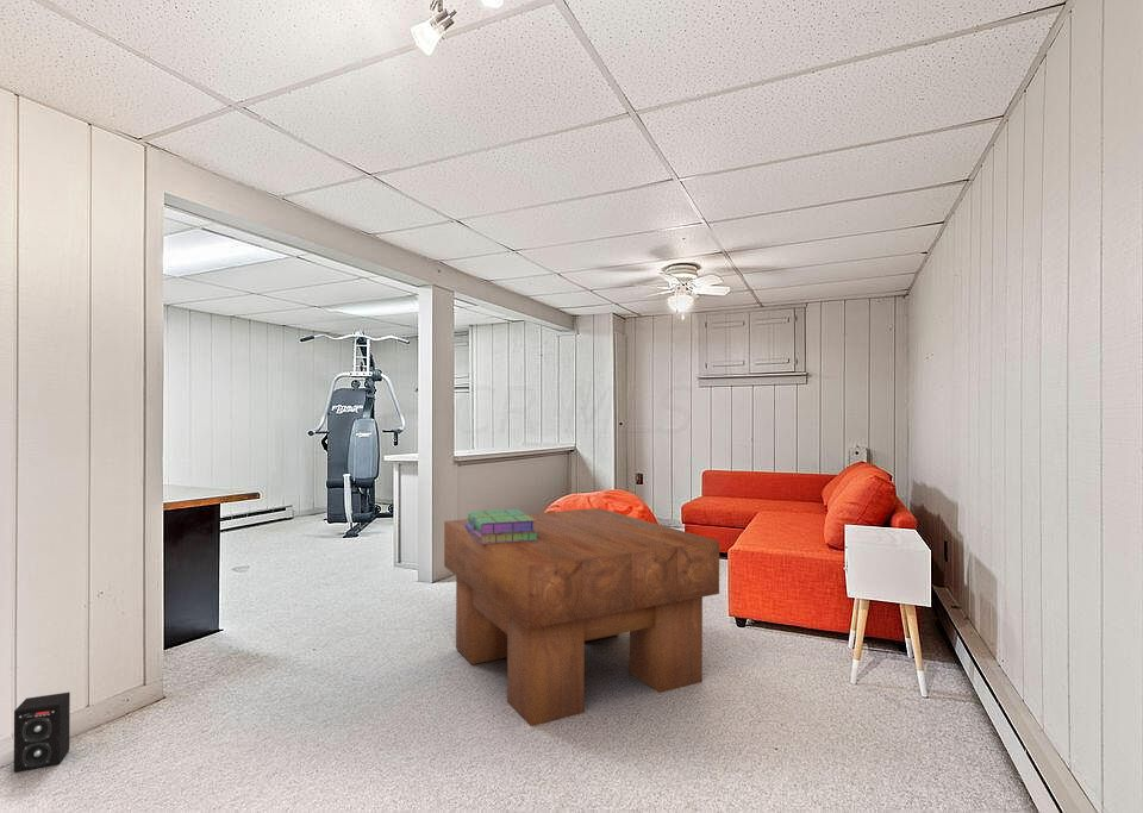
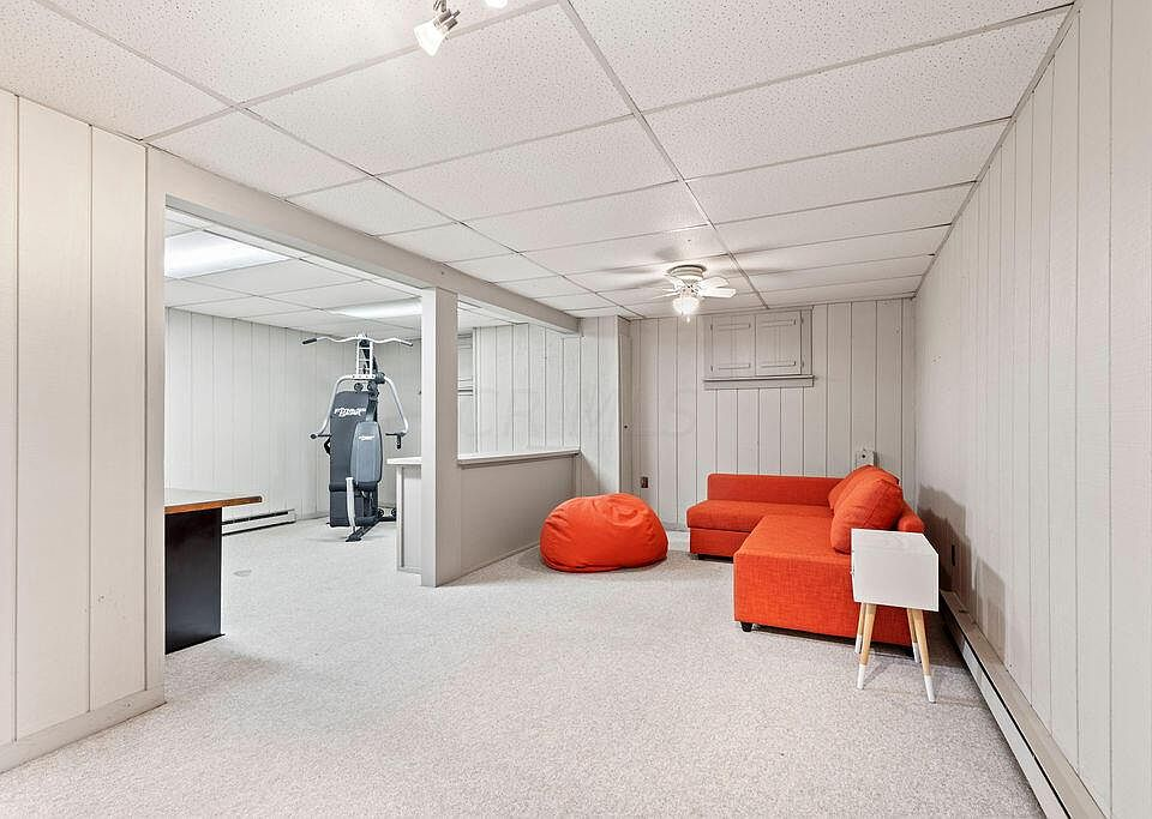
- stack of books (500, 525)
- coffee table (570, 596)
- stereo (42, 731)
